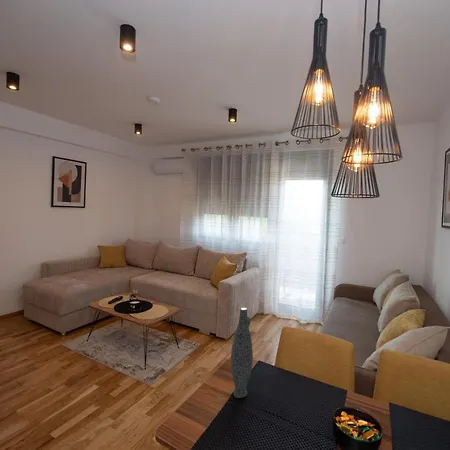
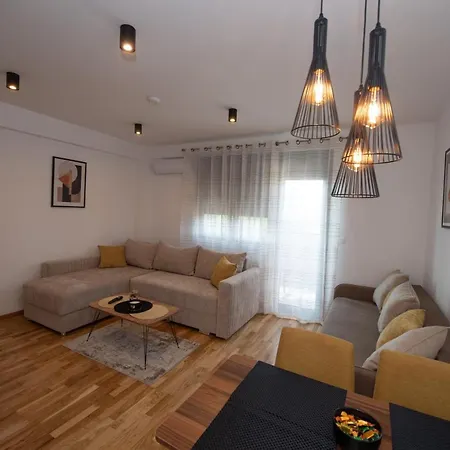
- vase (242, 350)
